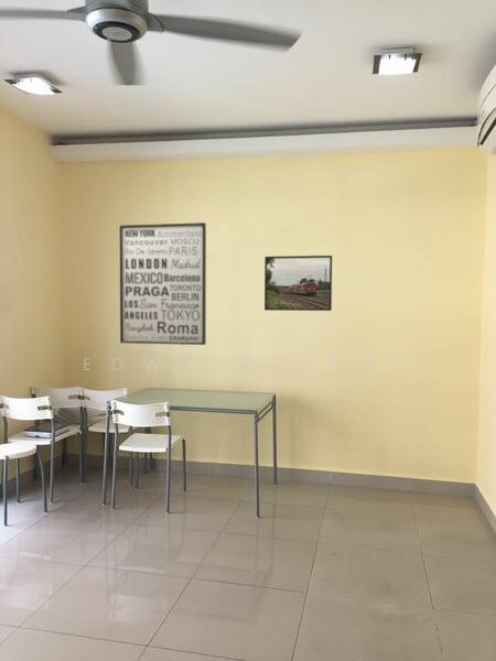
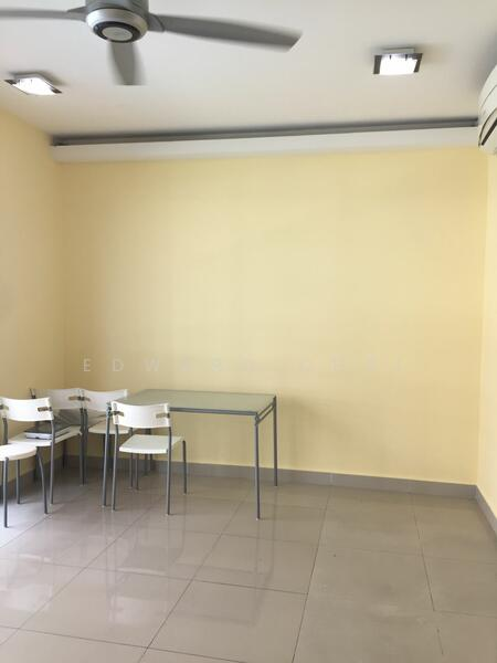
- wall art (162, 284)
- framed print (298, 283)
